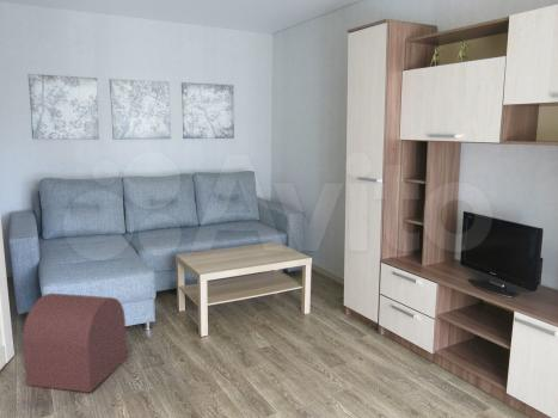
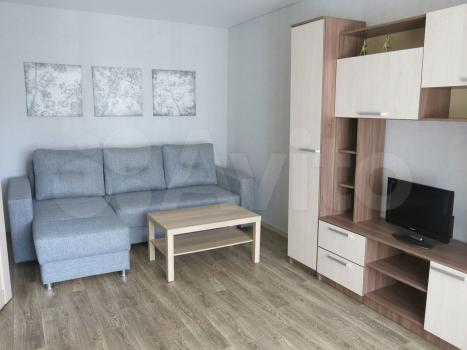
- treasure chest (76, 334)
